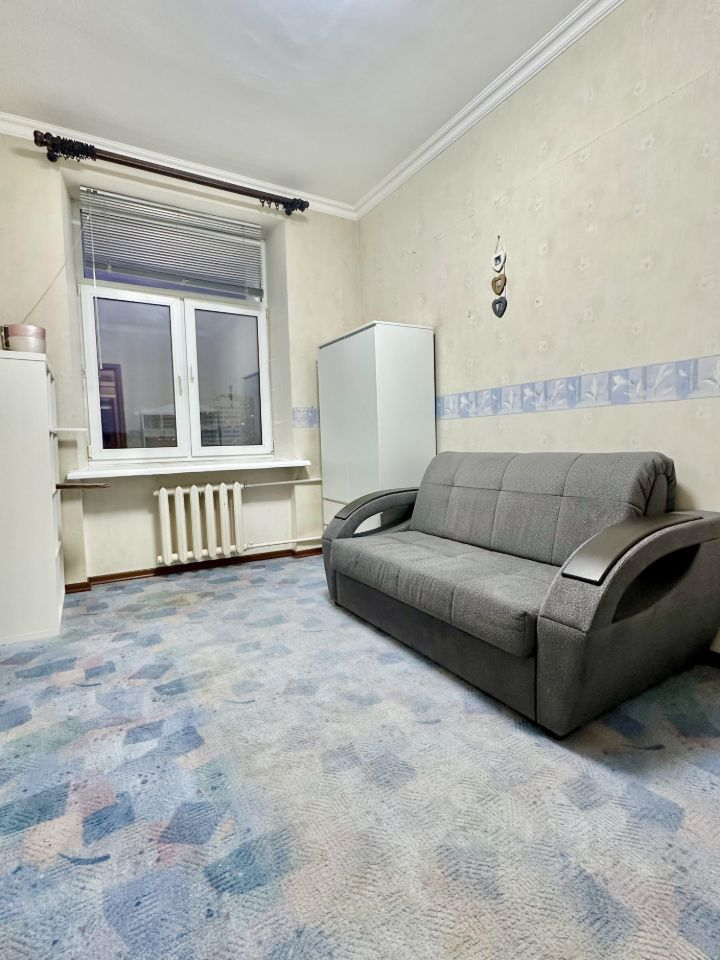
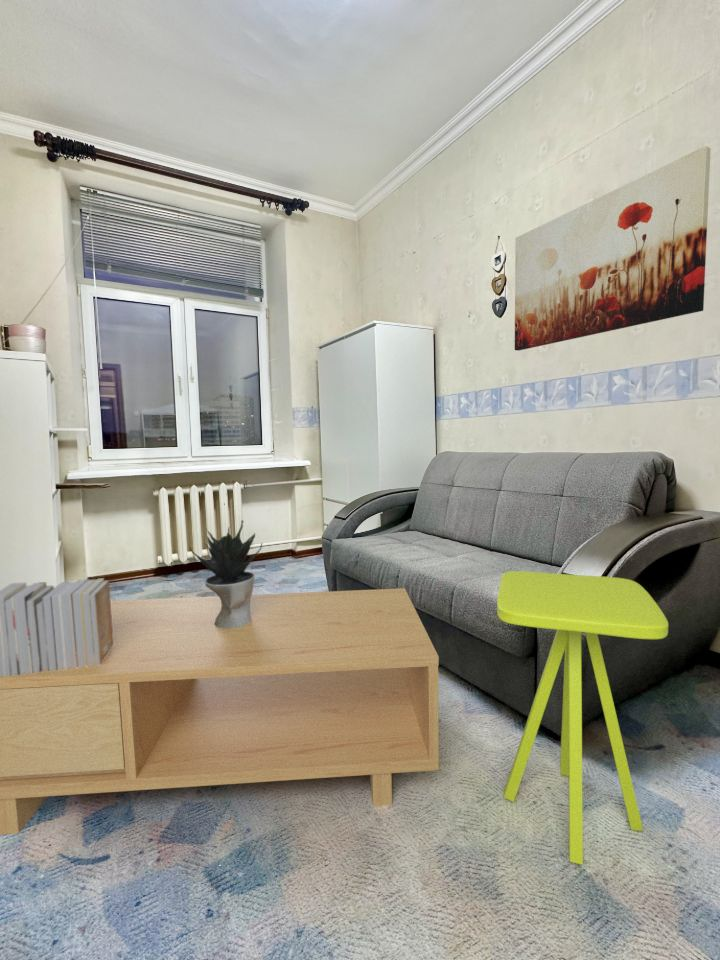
+ side table (570, 703)
+ wall art (593, 268)
+ potted plant (229, 572)
+ coffee table (220, 689)
+ books (54, 621)
